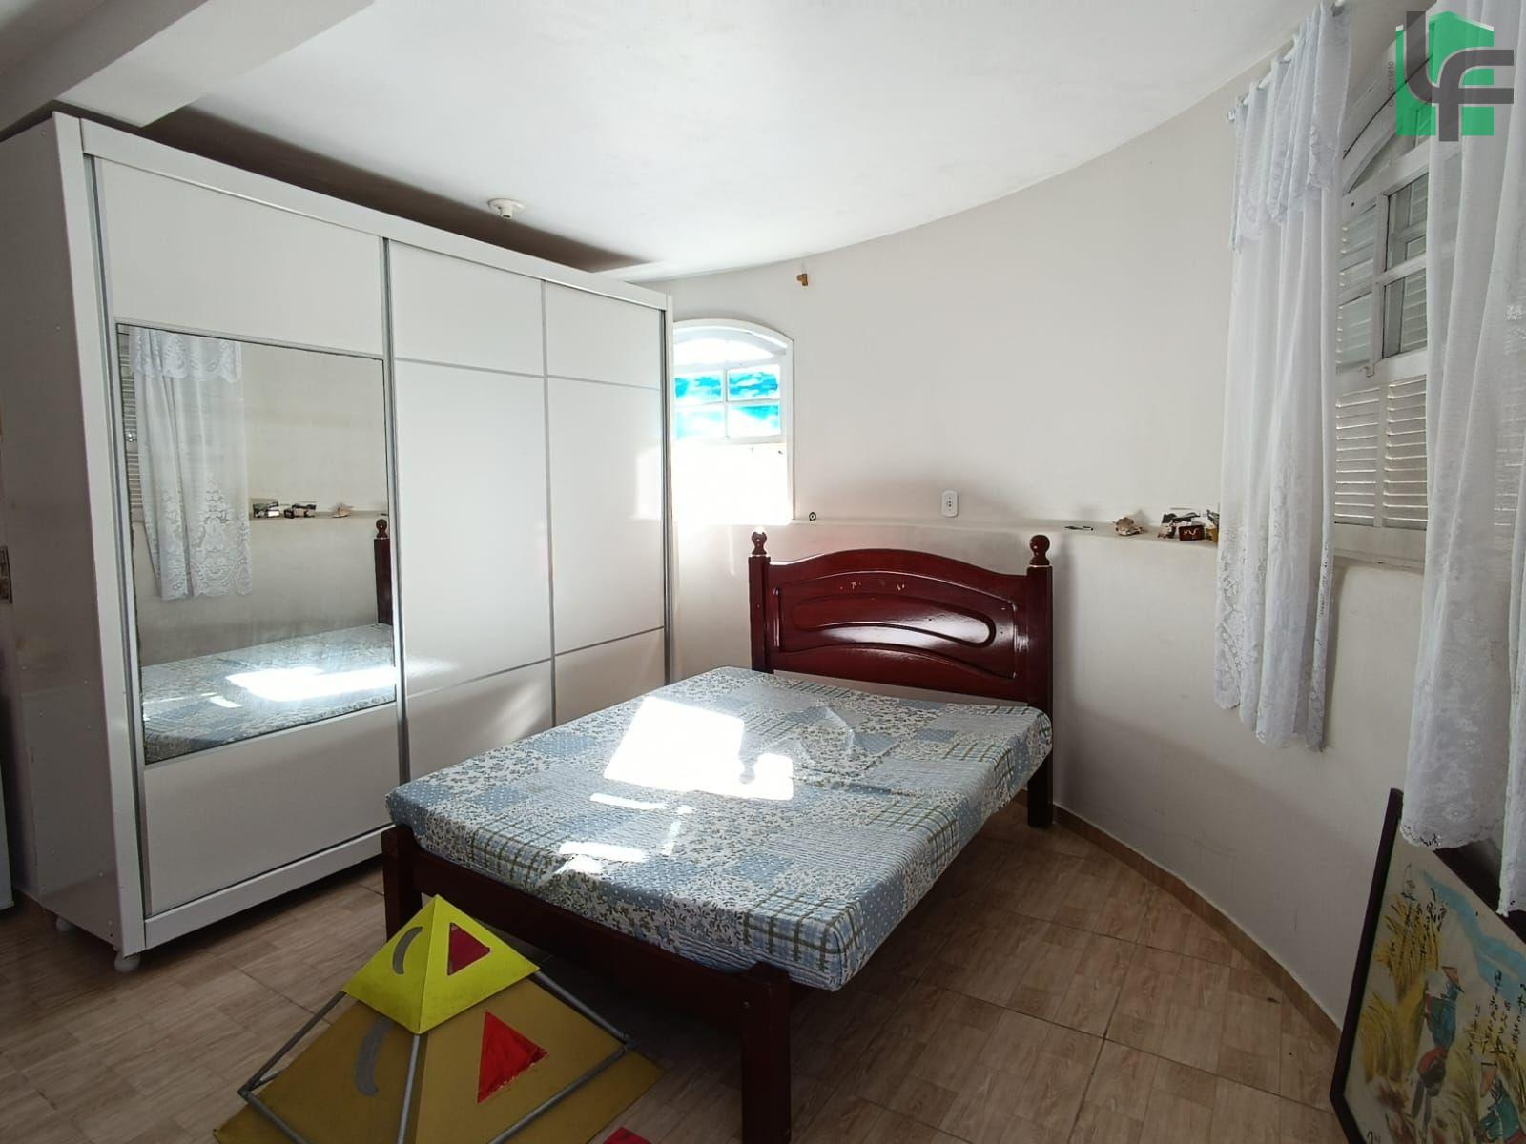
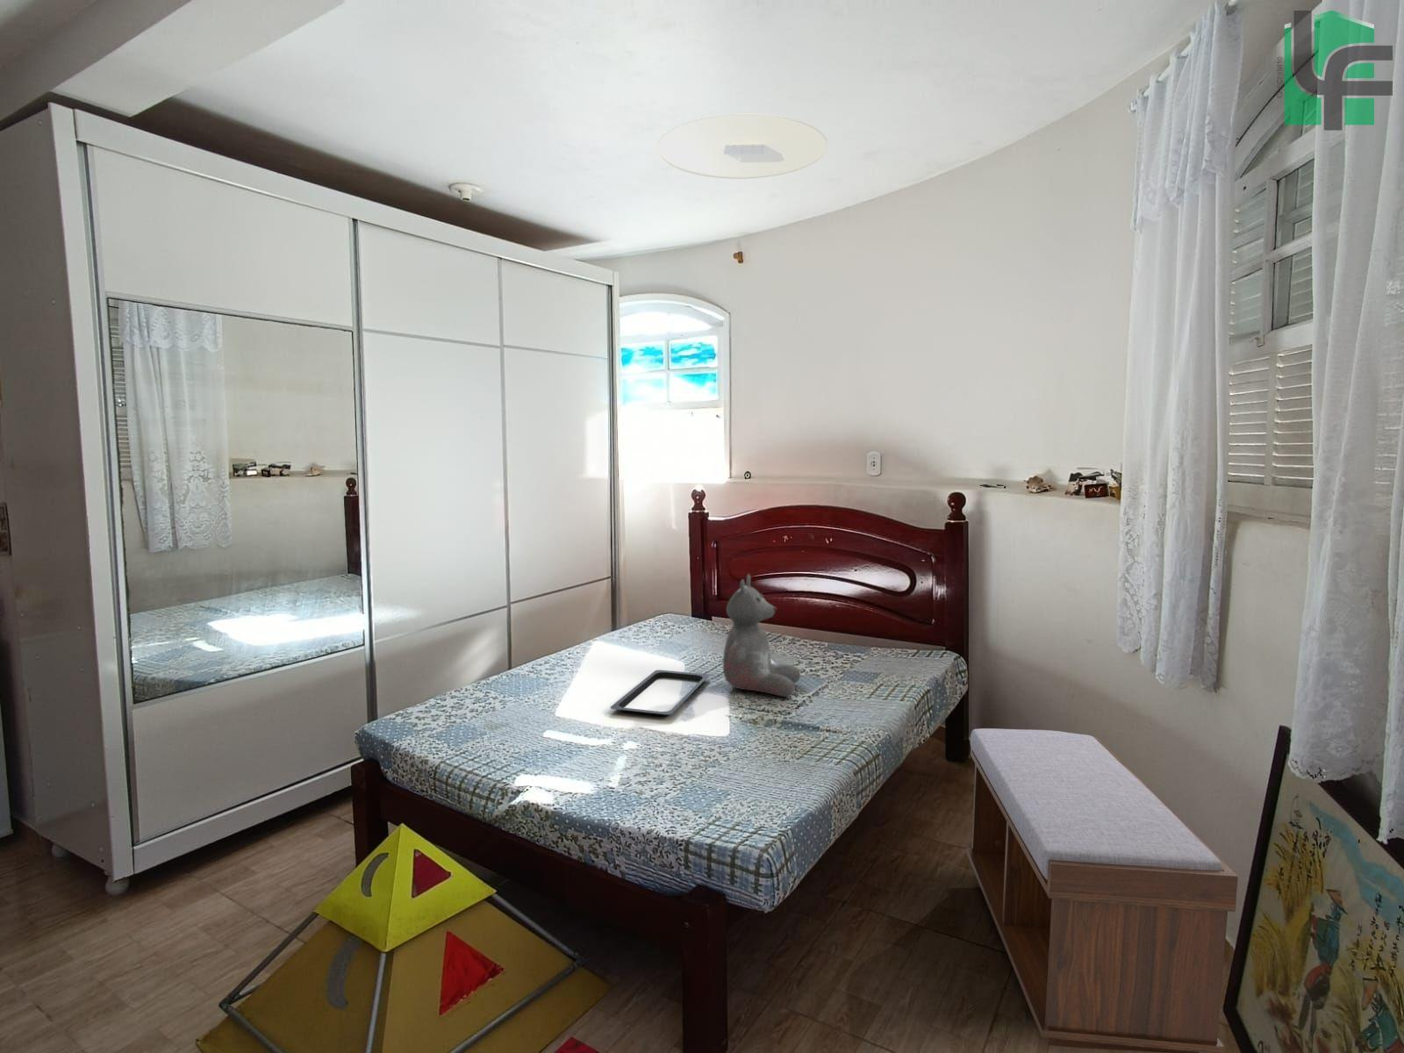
+ serving tray (652, 682)
+ ceiling light (742, 142)
+ bench (1070, 866)
+ teddy bear (762, 633)
